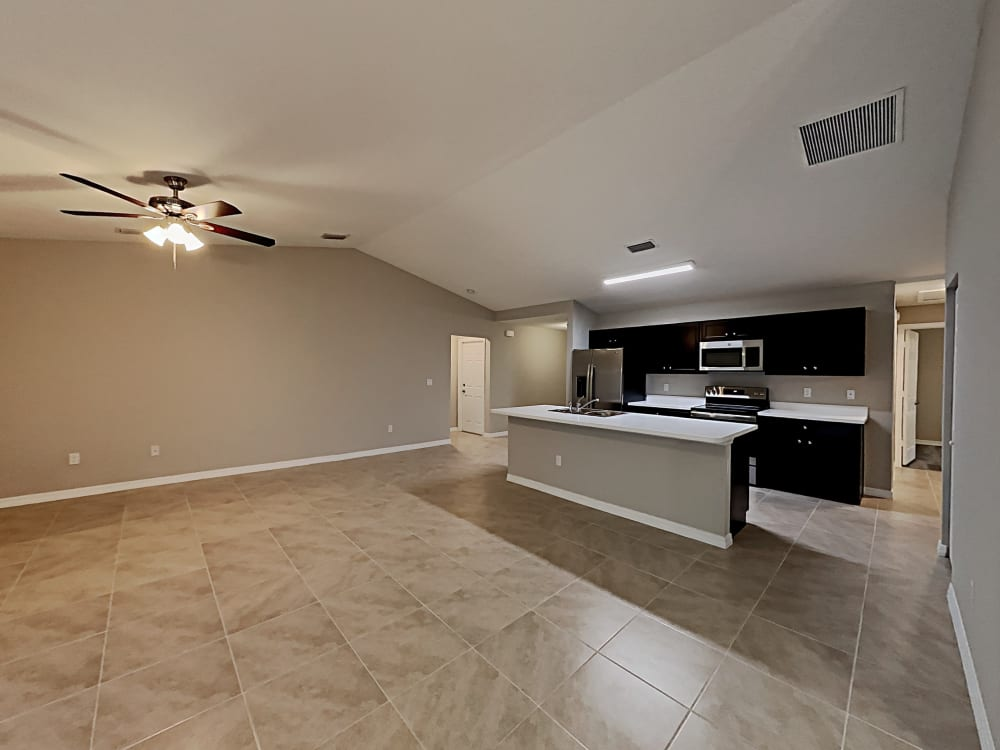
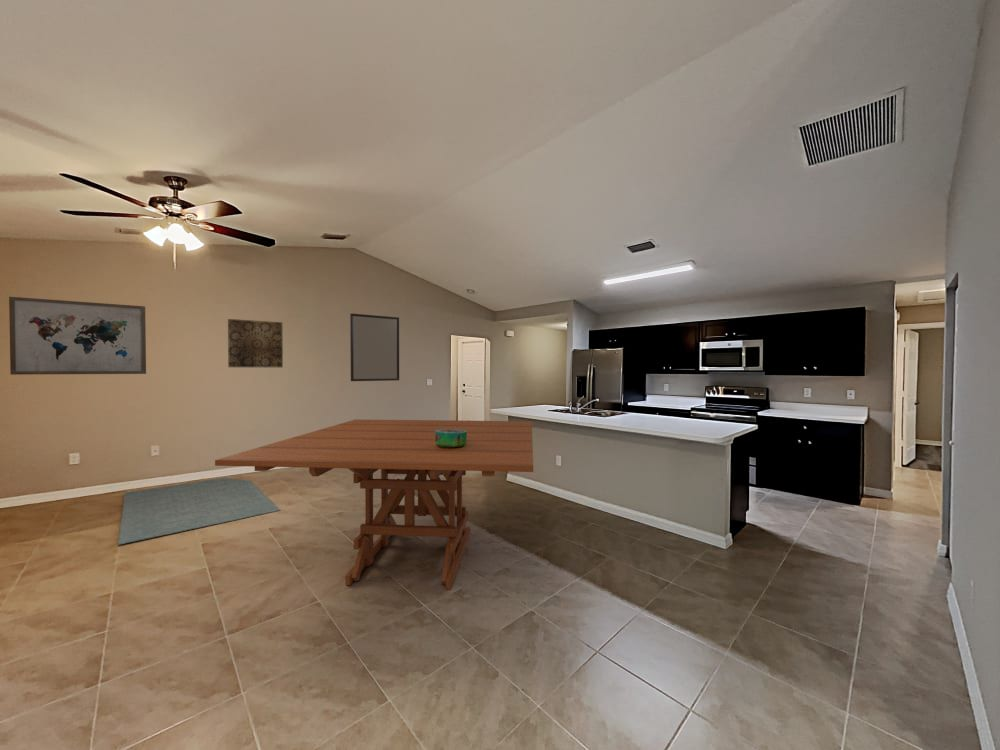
+ dining table (414, 495)
+ wall art (82, 338)
+ wall art (256, 344)
+ rug (197, 500)
+ decorative bowl (450, 437)
+ home mirror (375, 348)
